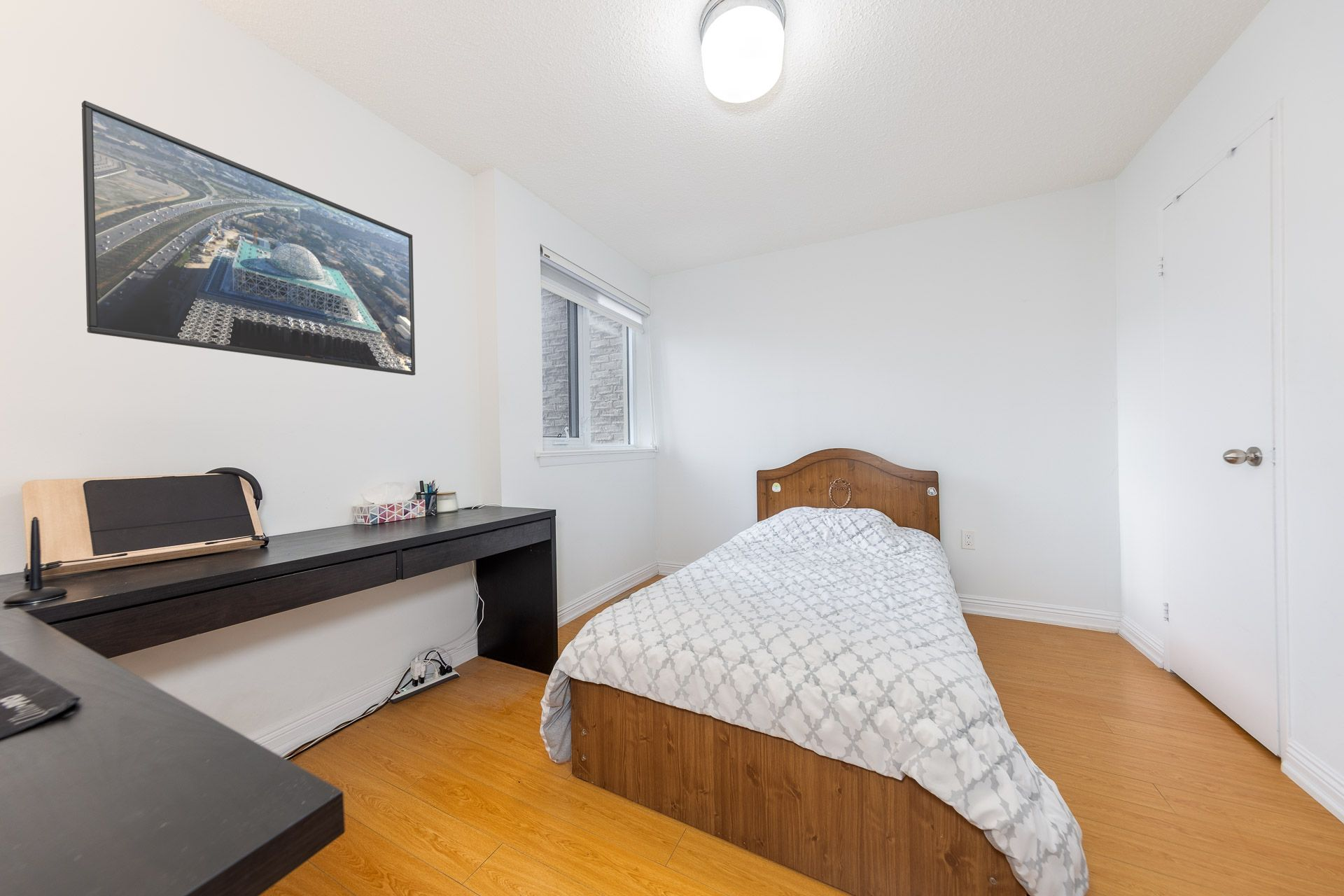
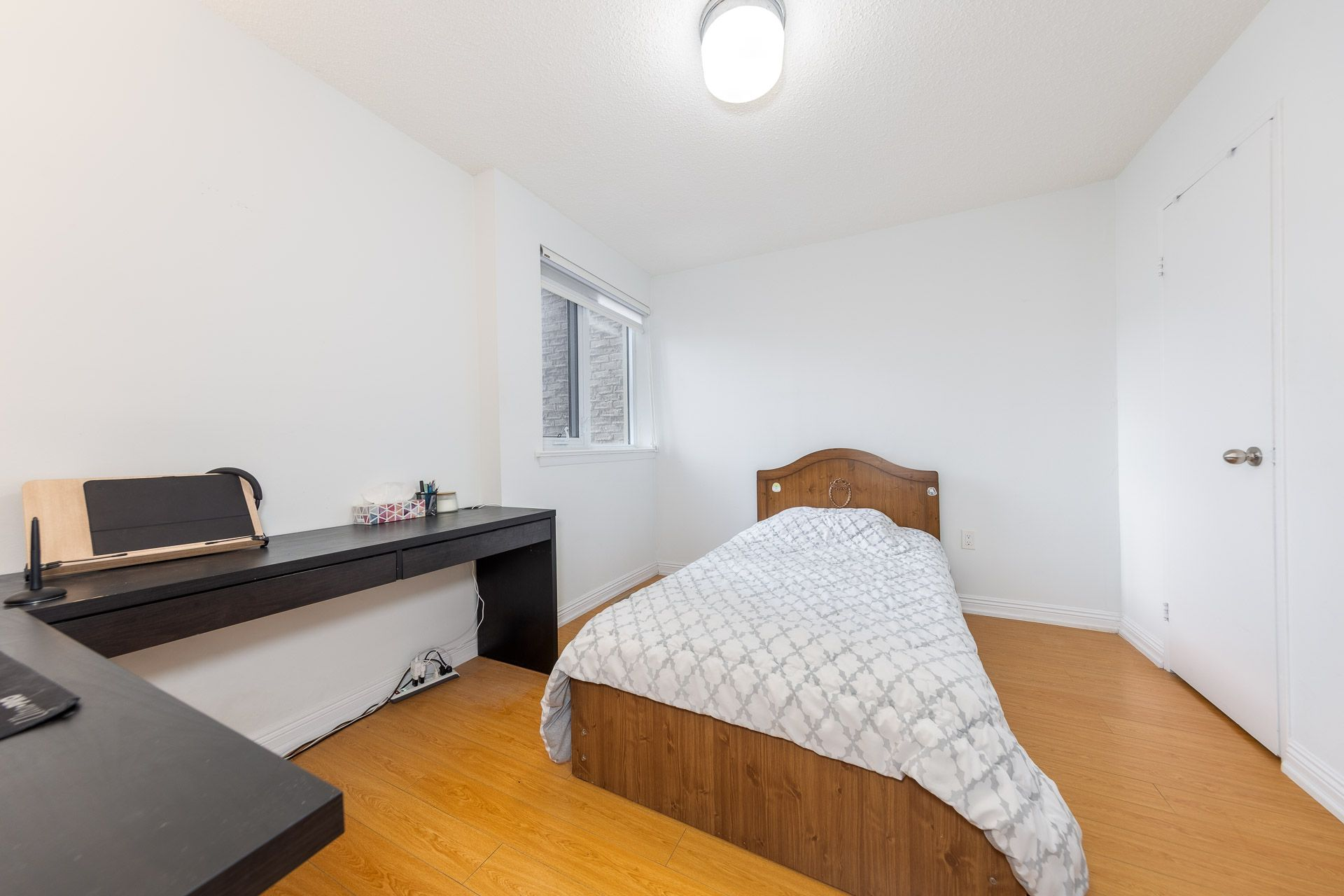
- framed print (289, 272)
